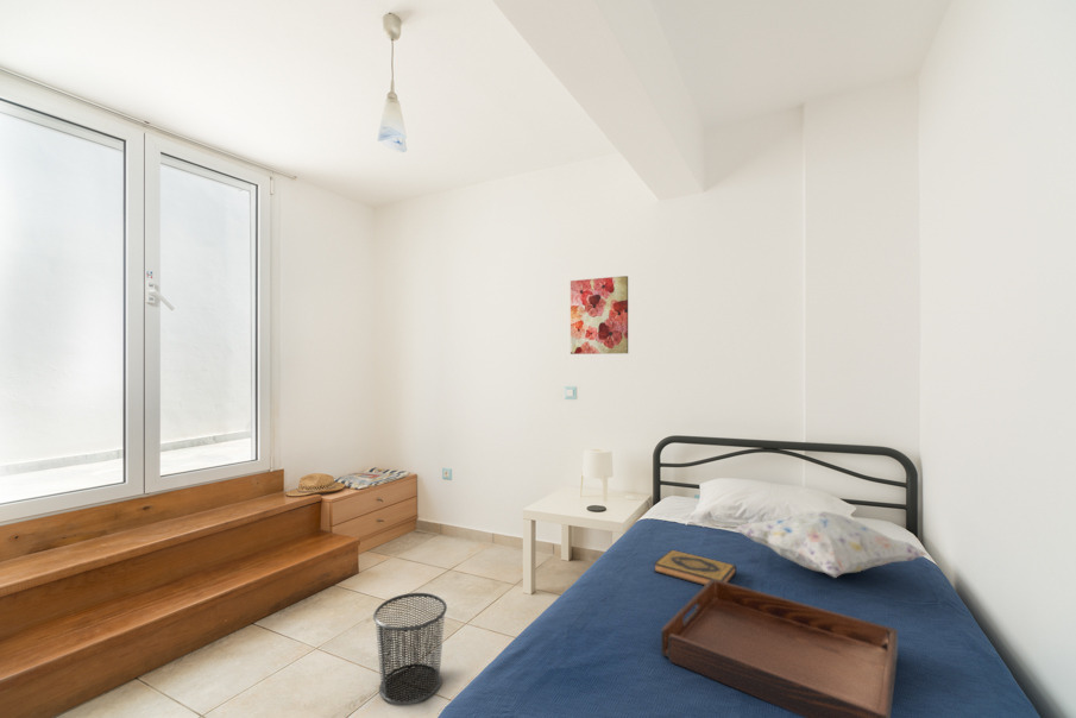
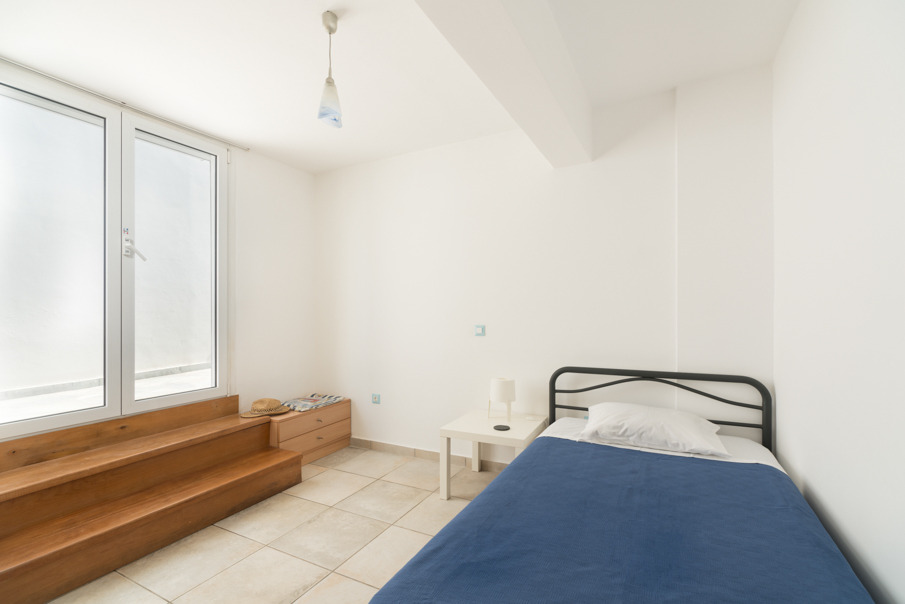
- waste bin (410, 647)
- wall art (598, 316)
- hardback book (694, 567)
- serving tray (778, 642)
- decorative pillow (825, 541)
